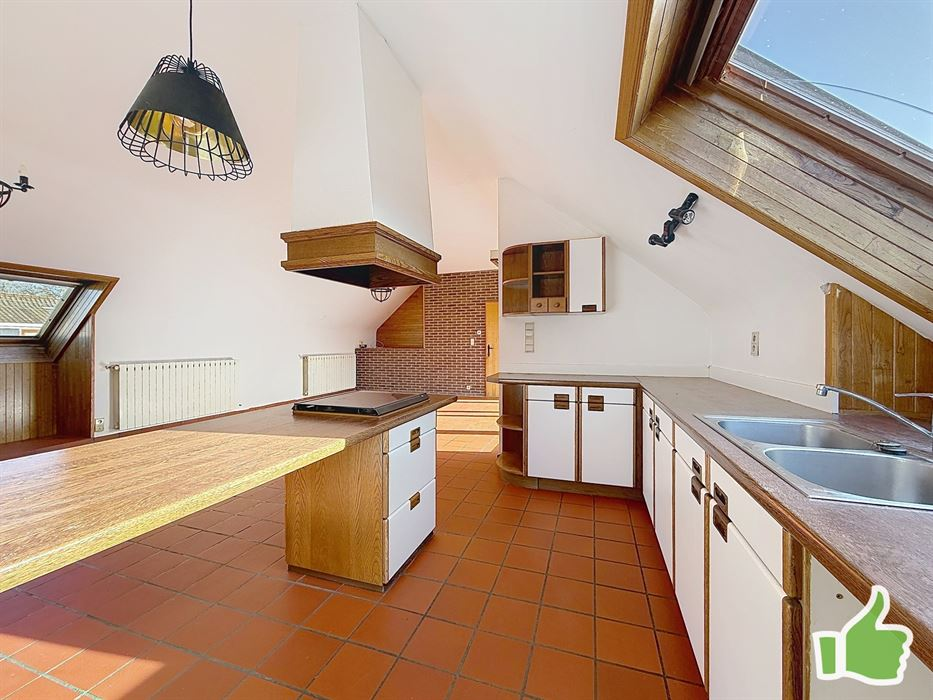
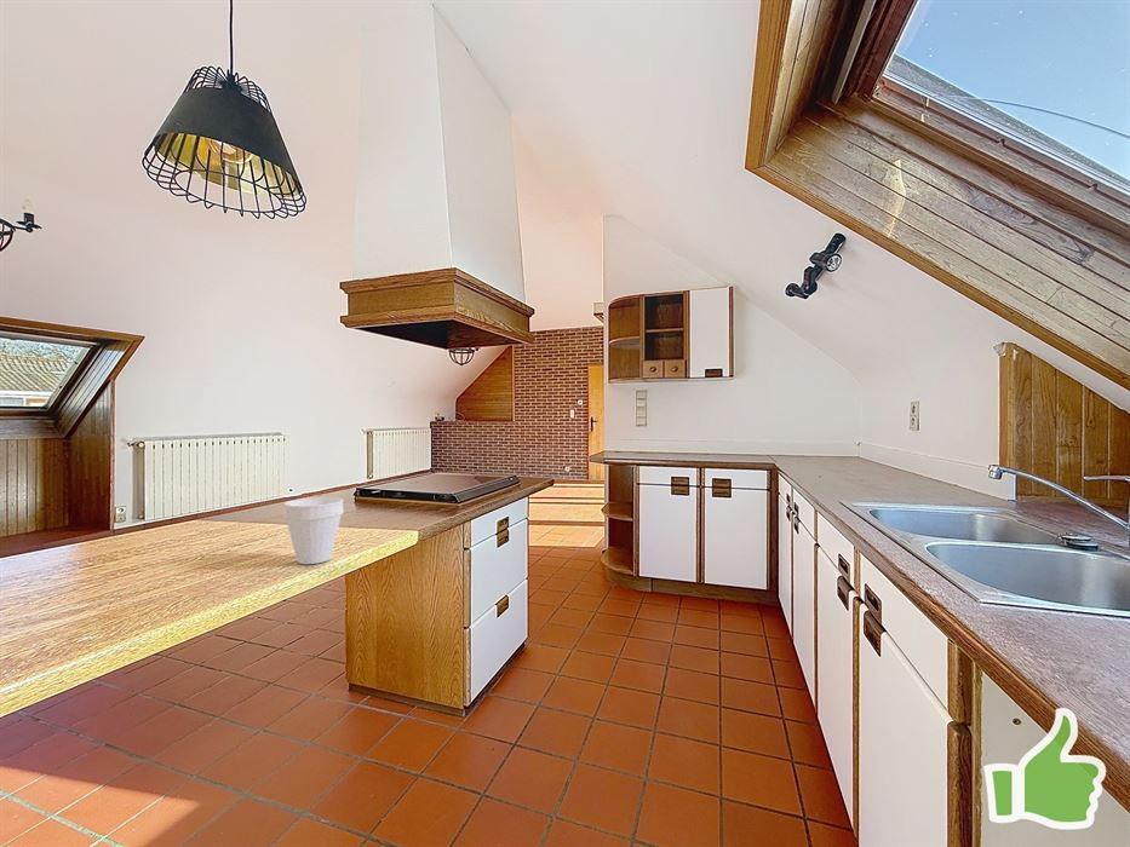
+ cup (314, 530)
